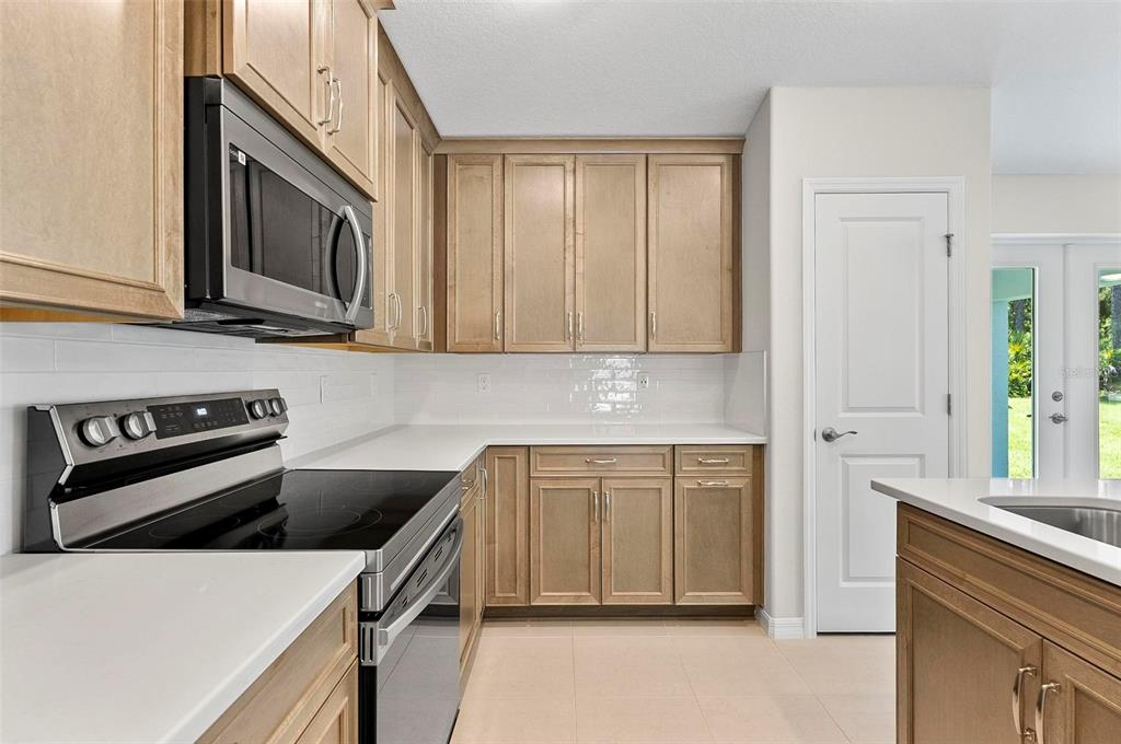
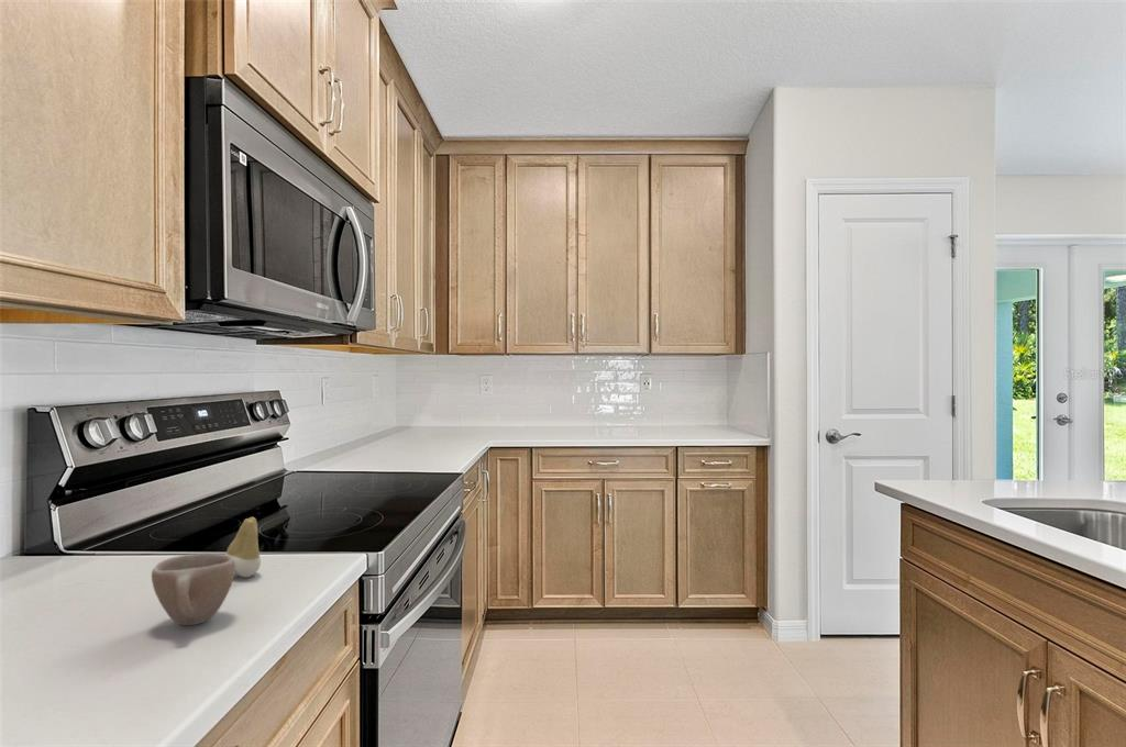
+ tooth (243, 545)
+ cup (192, 593)
